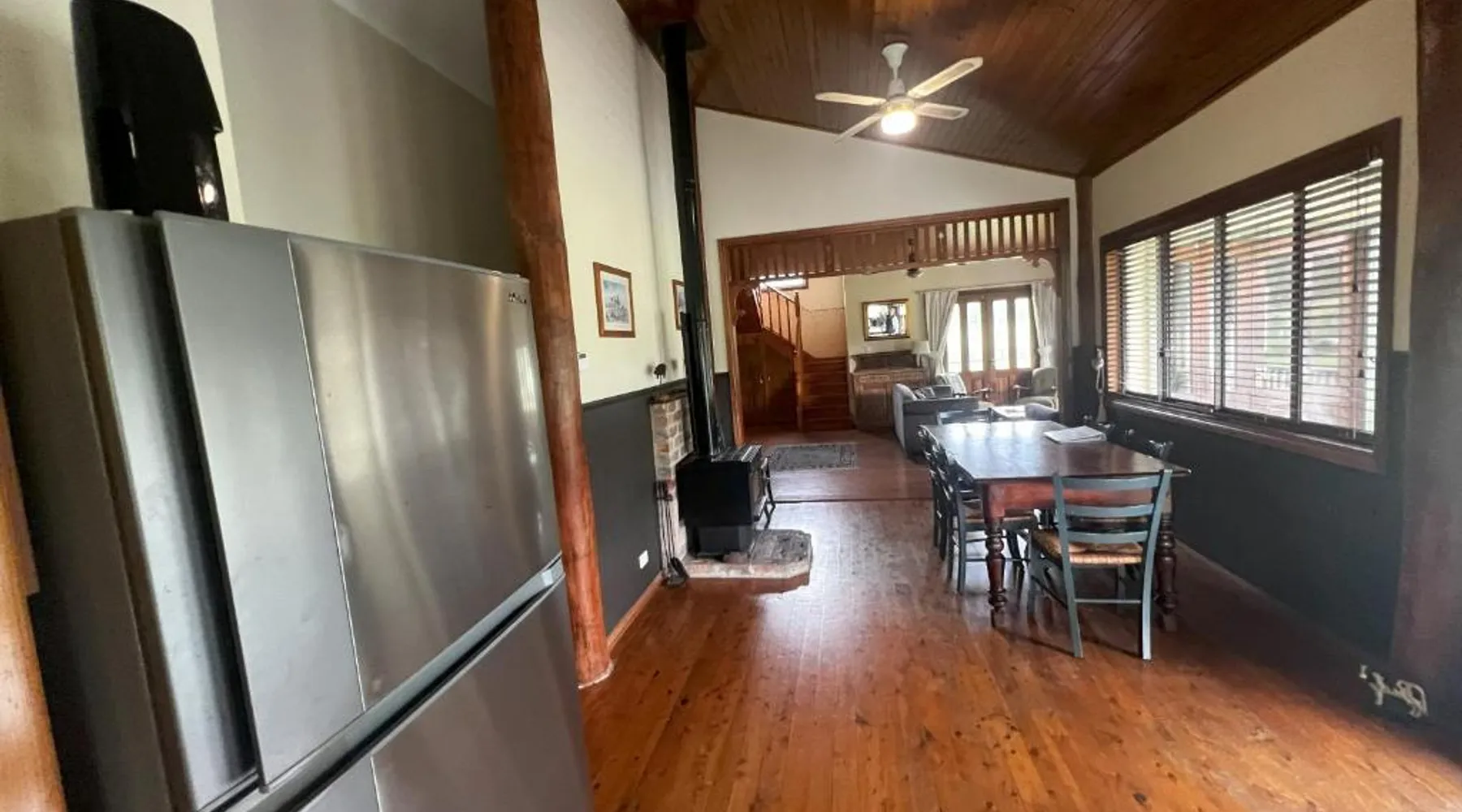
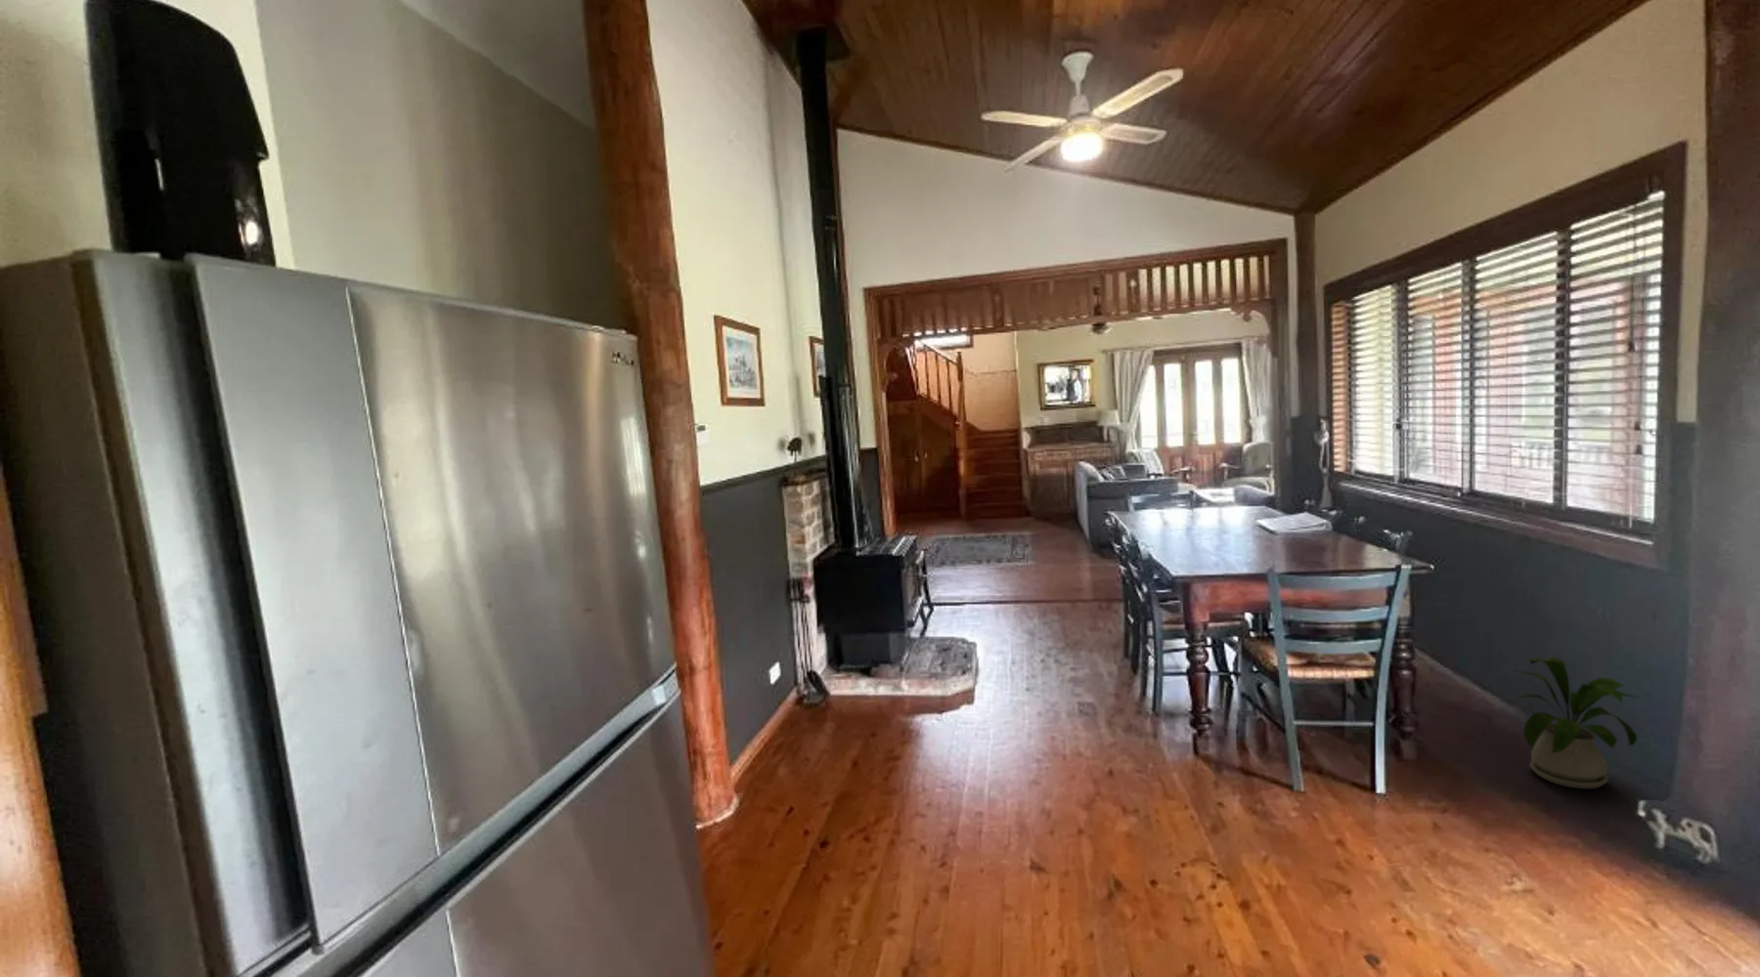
+ house plant (1585, 716)
